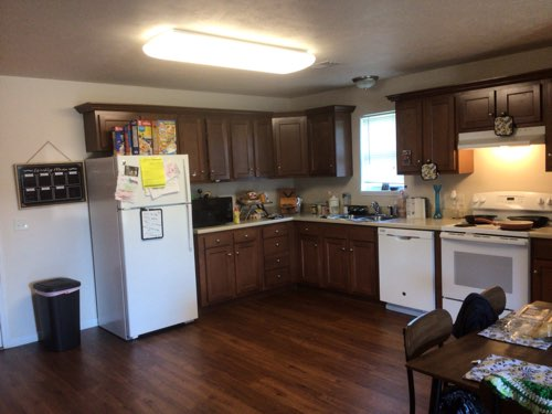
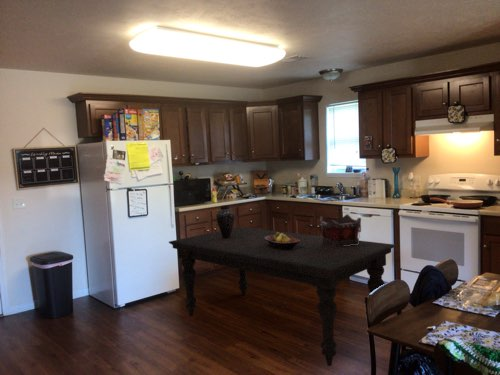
+ vase (225, 221)
+ decorative container (340, 229)
+ dining table (275, 276)
+ fruit bowl (281, 239)
